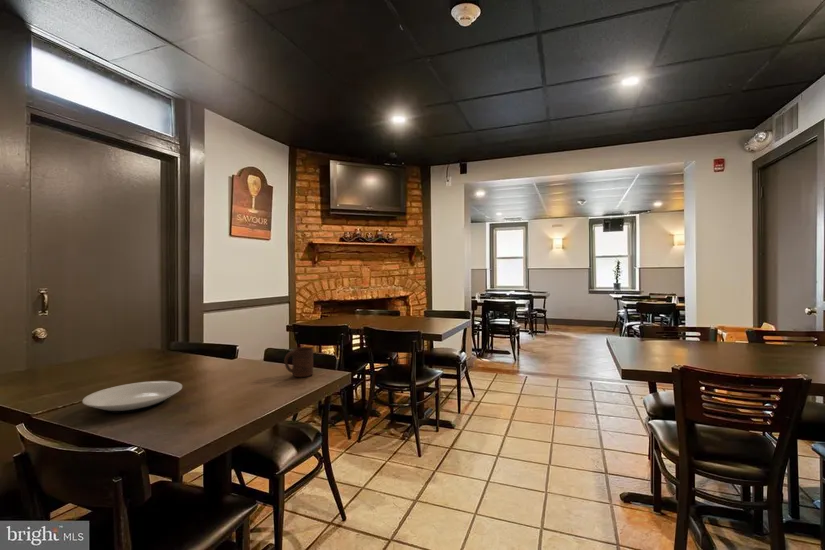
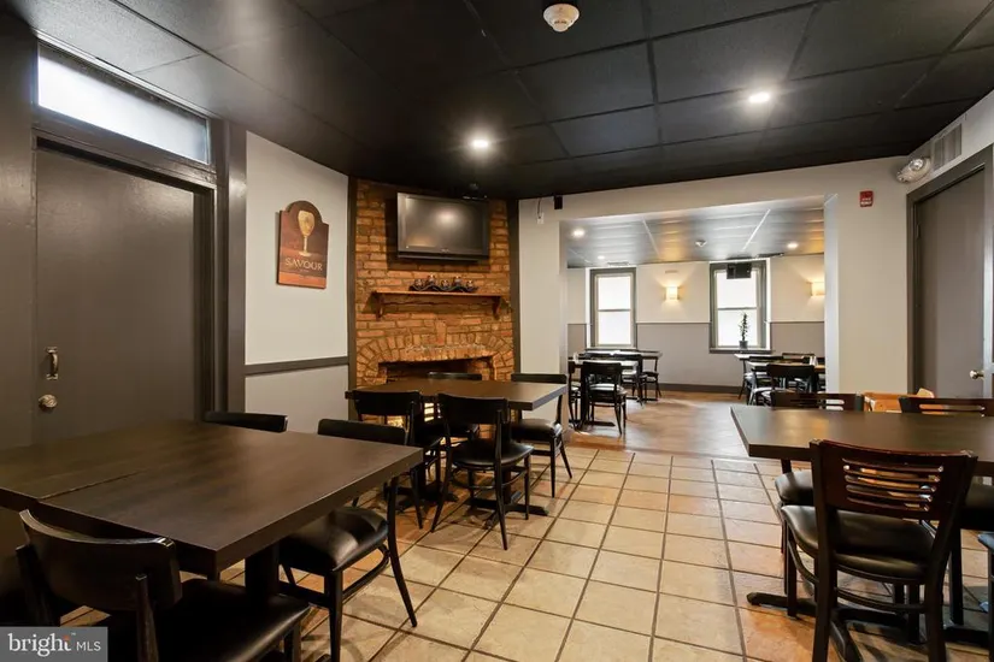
- plate (135, 398)
- cup (300, 362)
